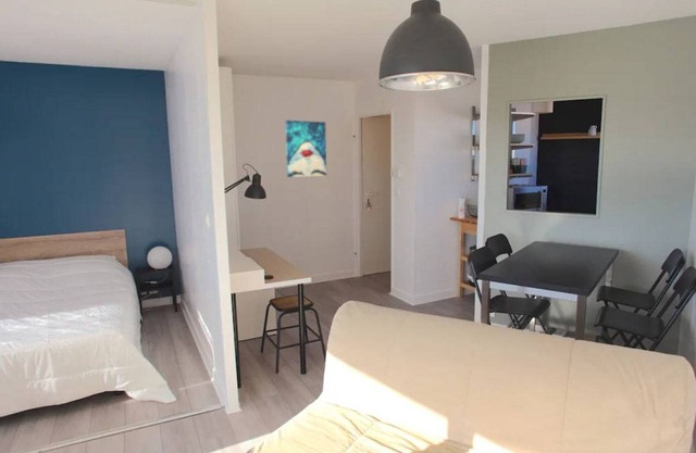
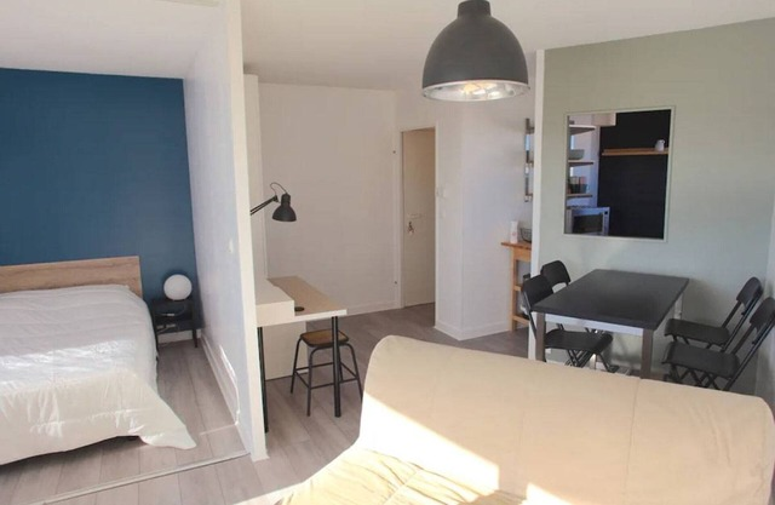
- wall art (306, 149)
